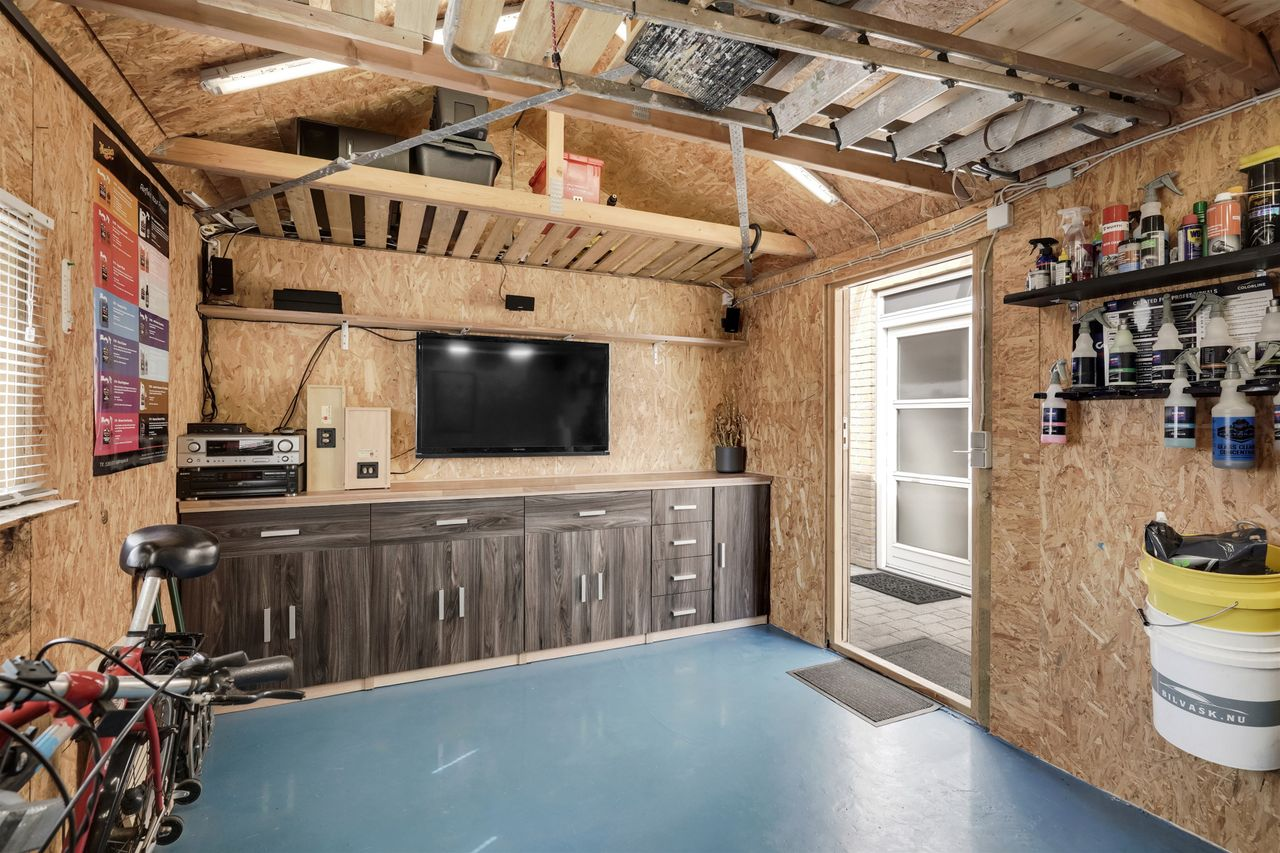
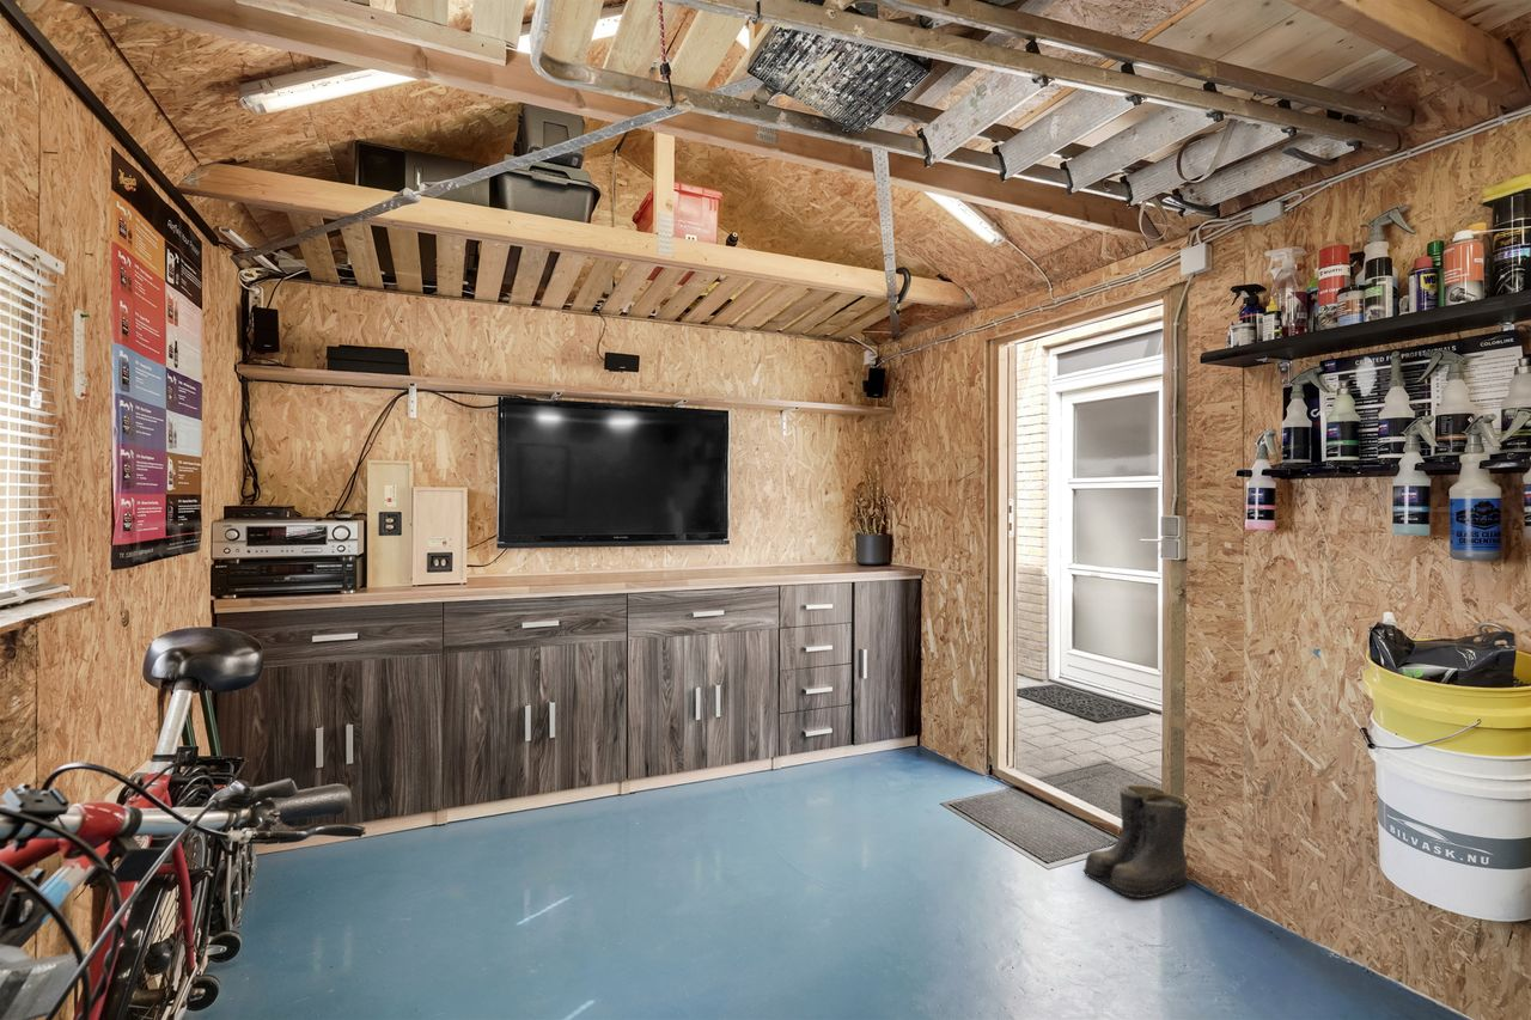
+ boots (1136, 836)
